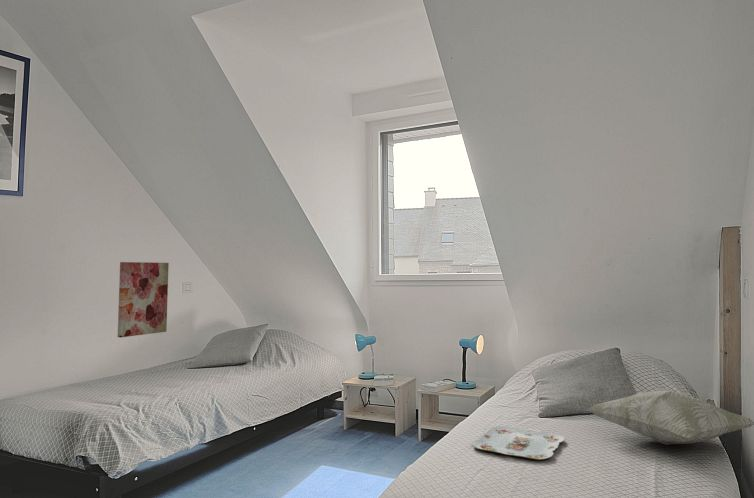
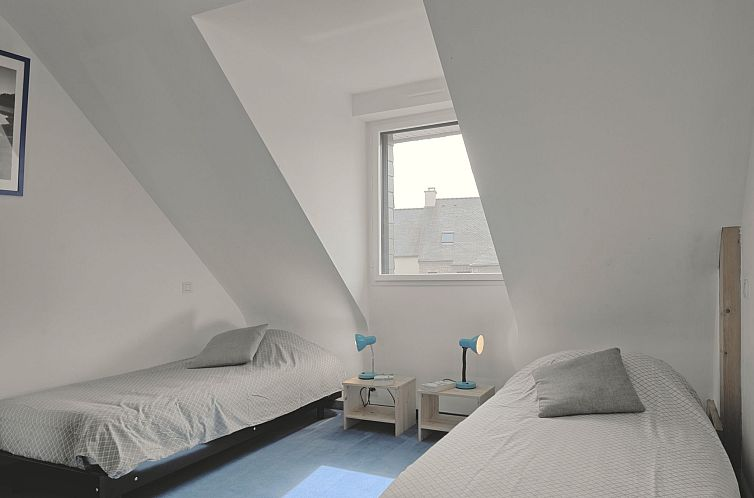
- serving tray (519, 442)
- wall art (144, 298)
- decorative pillow (668, 416)
